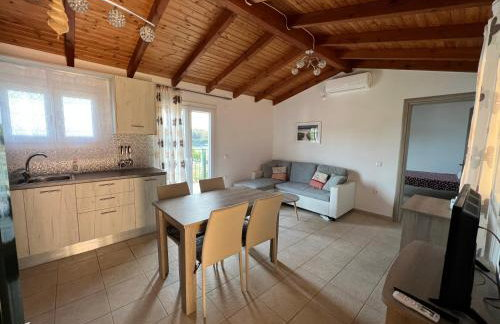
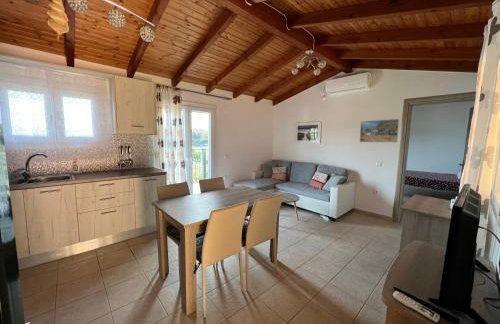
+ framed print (378, 131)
